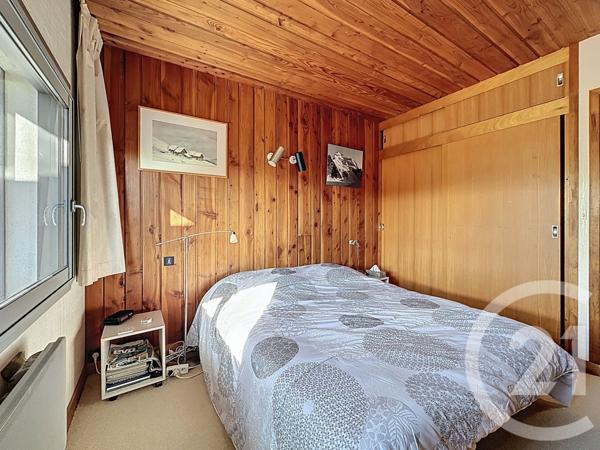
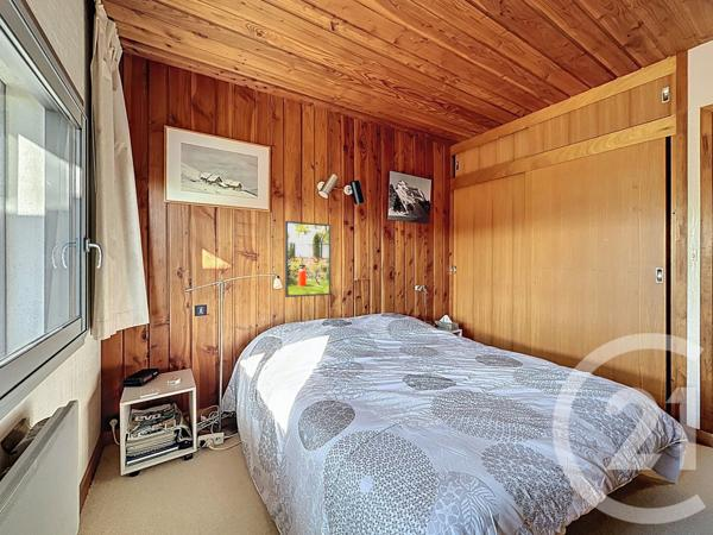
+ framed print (308, 259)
